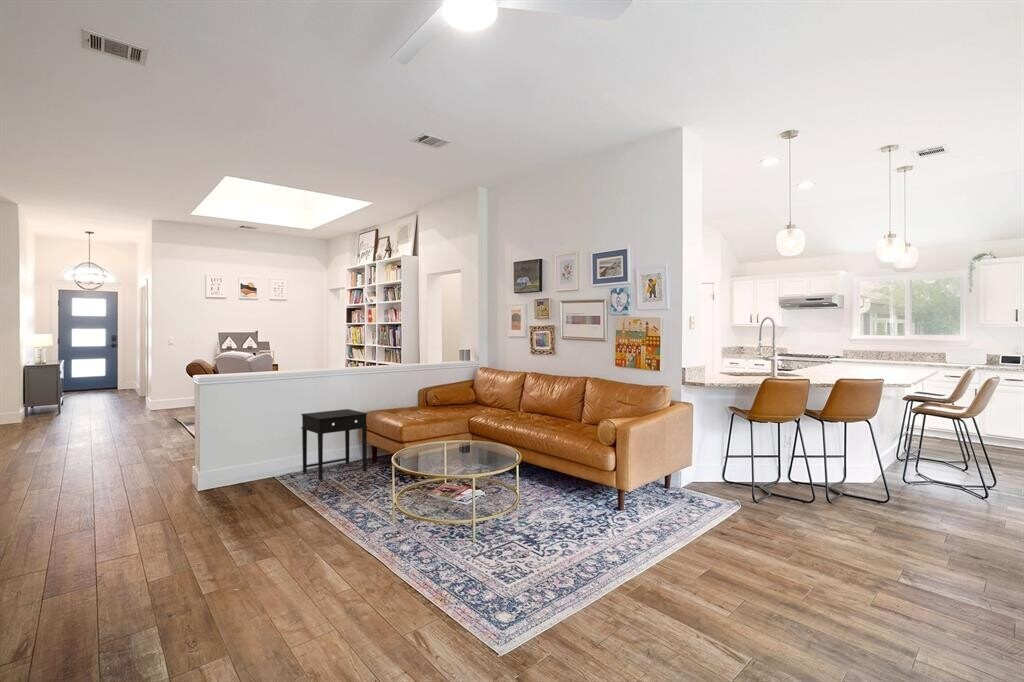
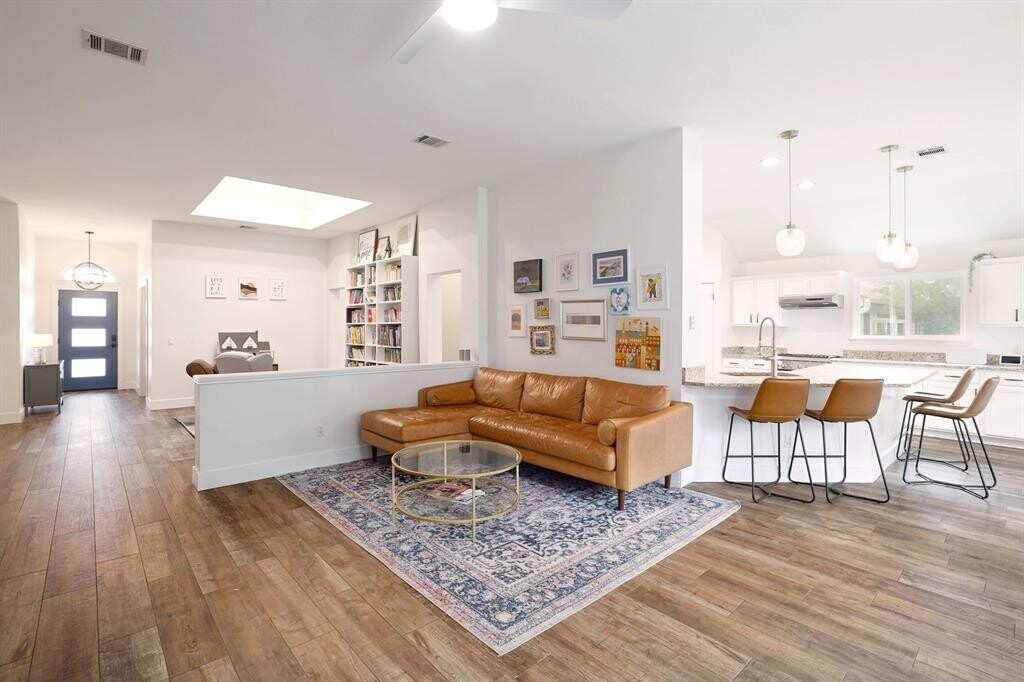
- side table (331, 432)
